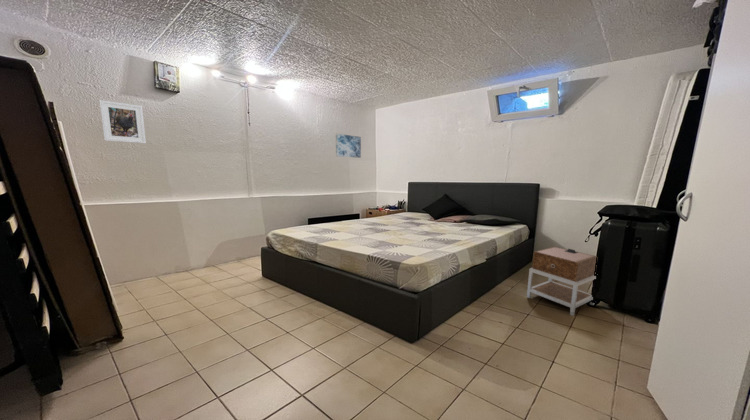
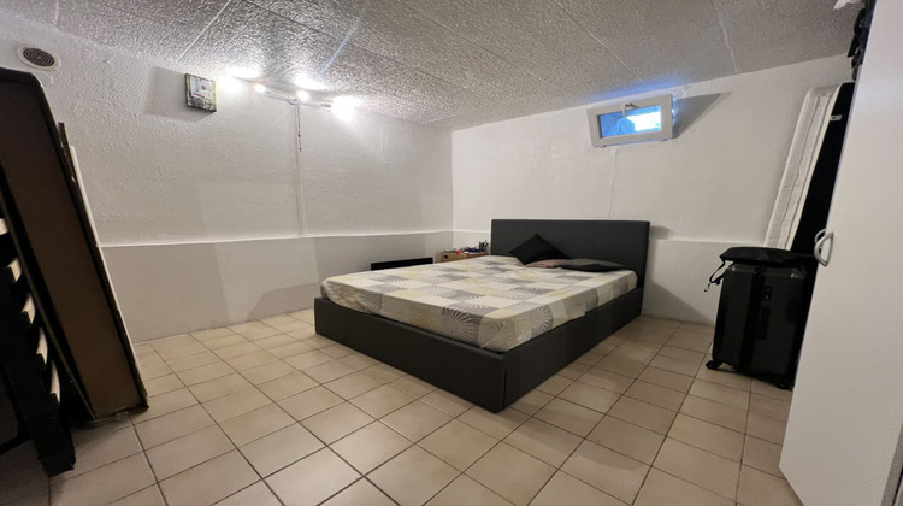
- wall art (348, 146)
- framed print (123, 122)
- nightstand (562, 276)
